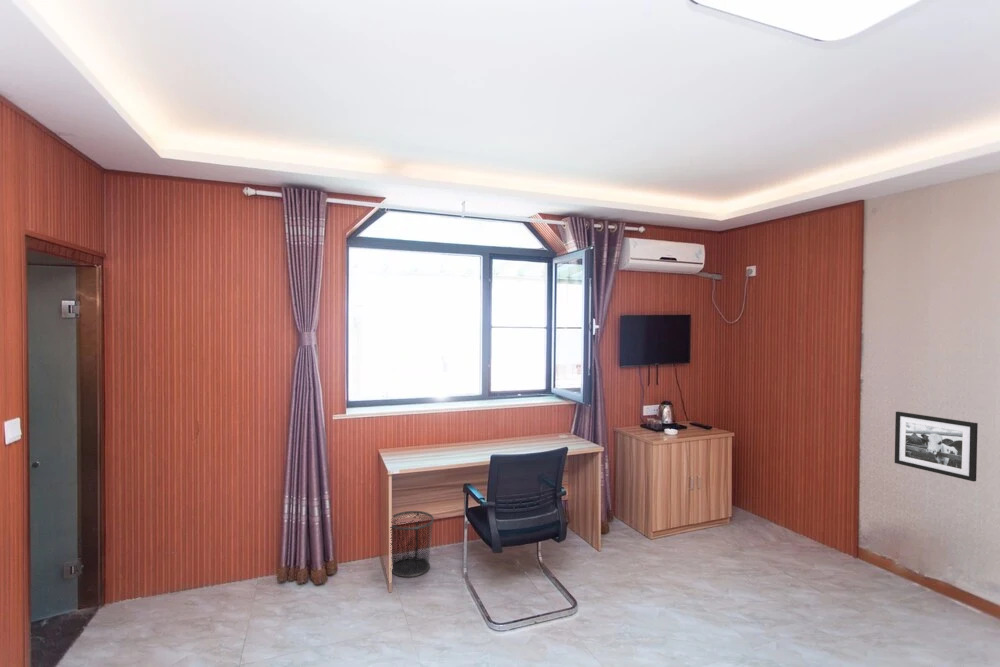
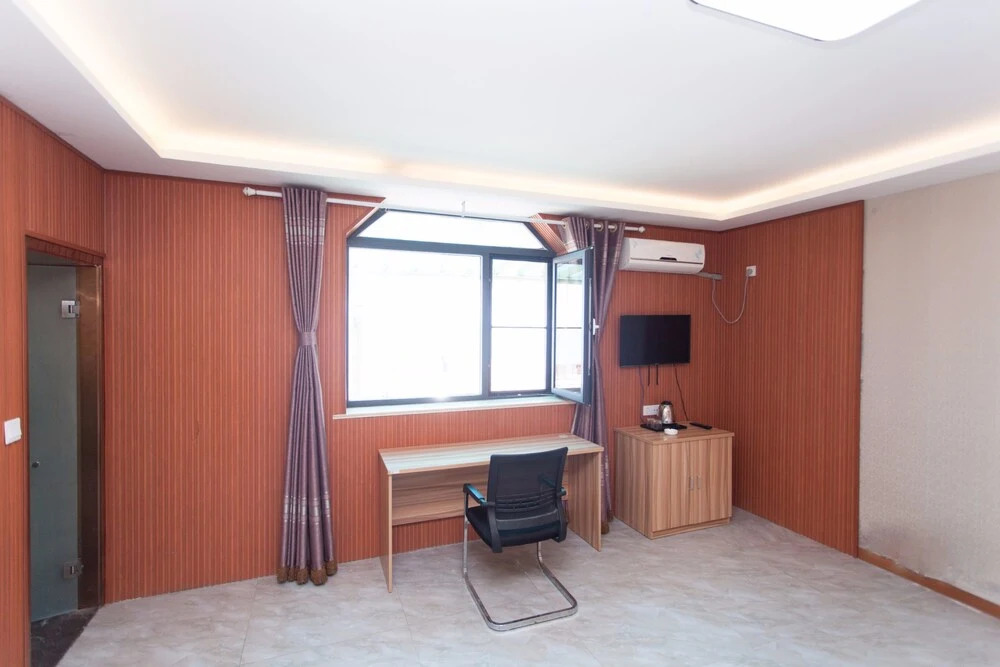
- picture frame (933, 444)
- waste bin (410, 543)
